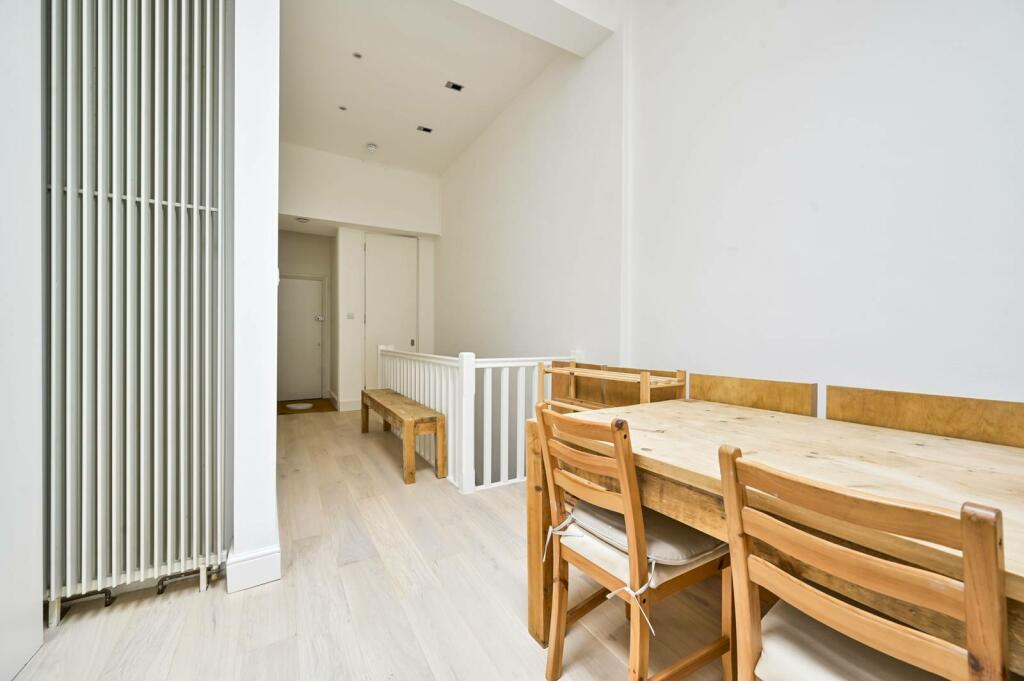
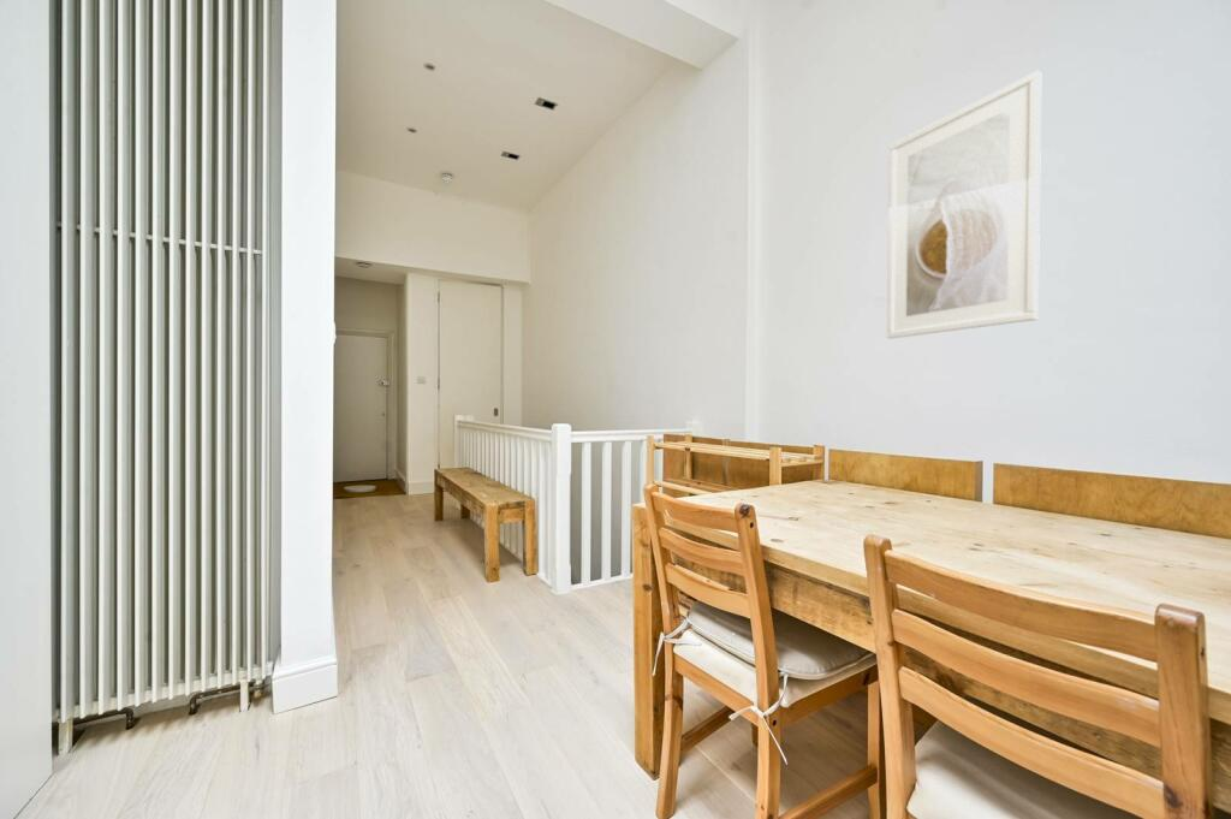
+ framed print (953, 221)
